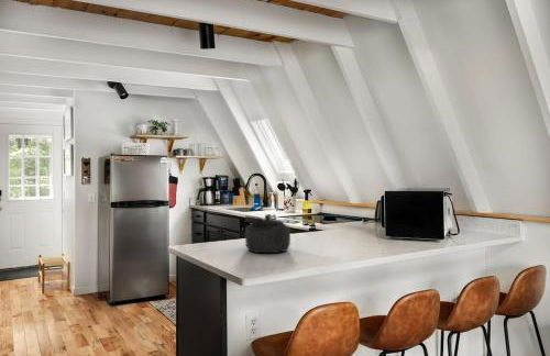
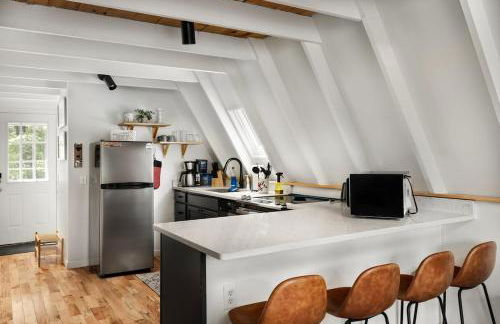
- kettle (267, 232)
